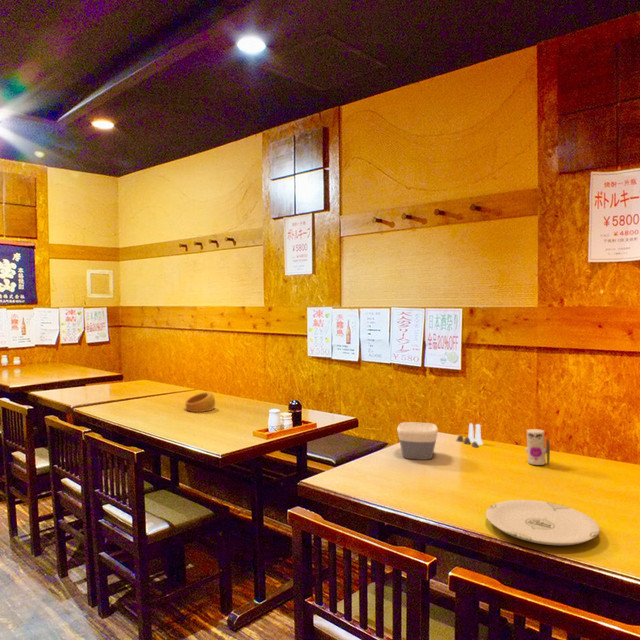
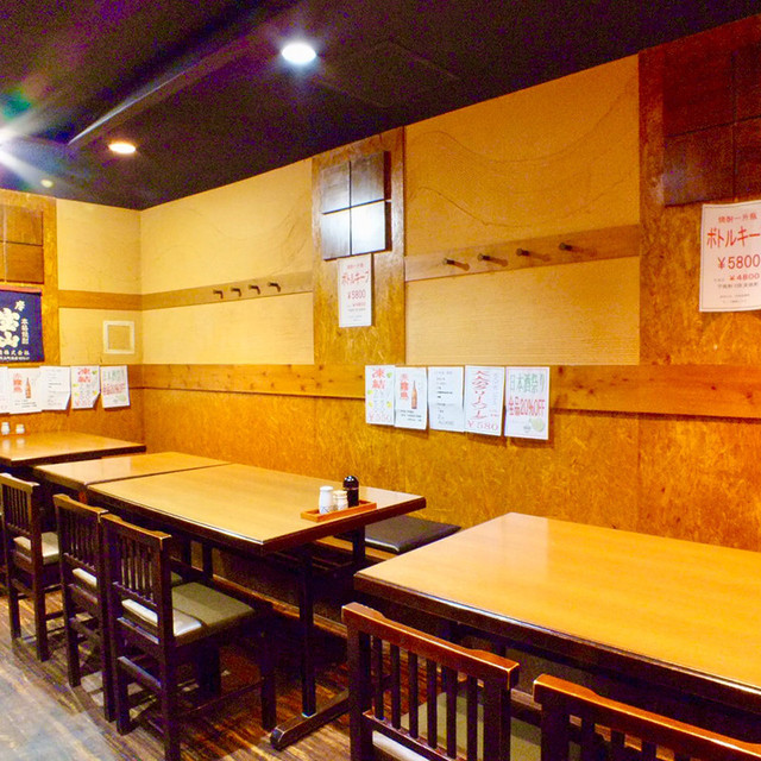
- toy (537, 446)
- ring (200, 401)
- plate (540, 523)
- bowl (417, 441)
- salt and pepper shaker set (471, 433)
